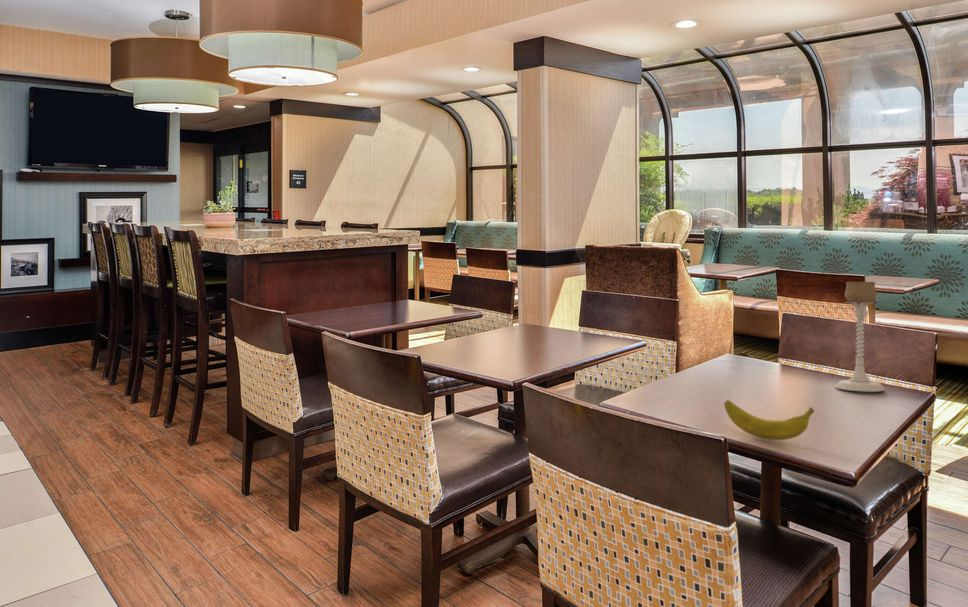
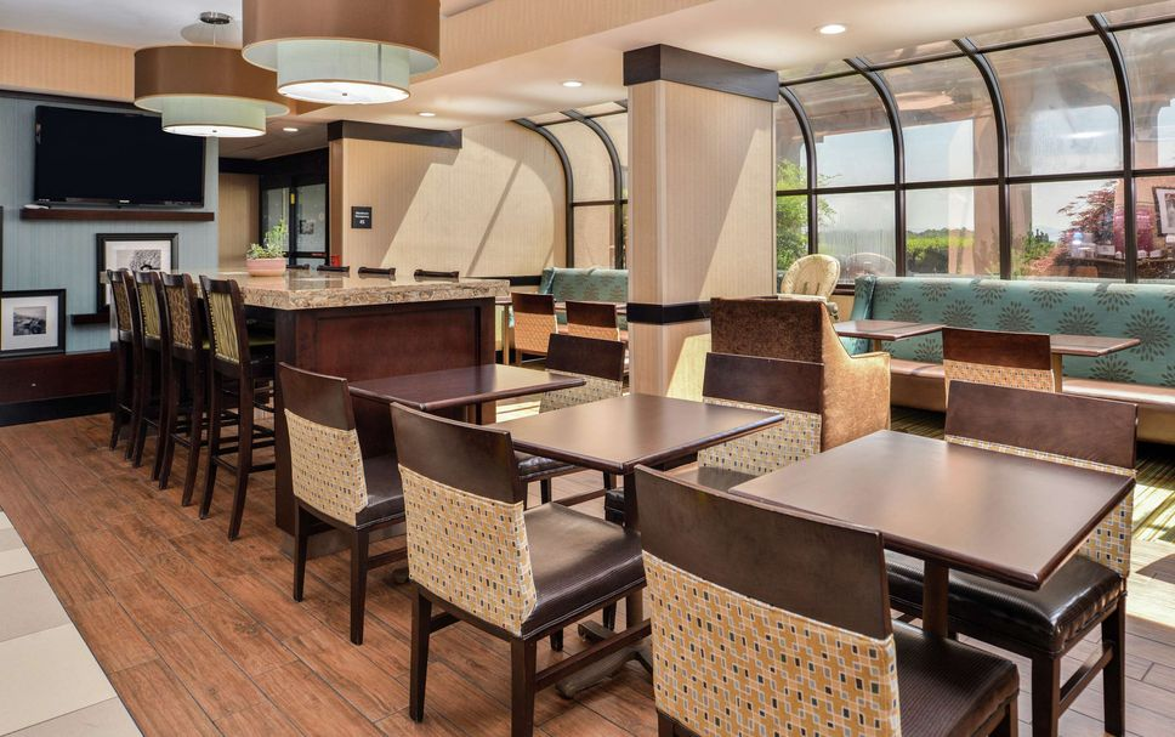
- candle holder (860, 335)
- banana (767, 421)
